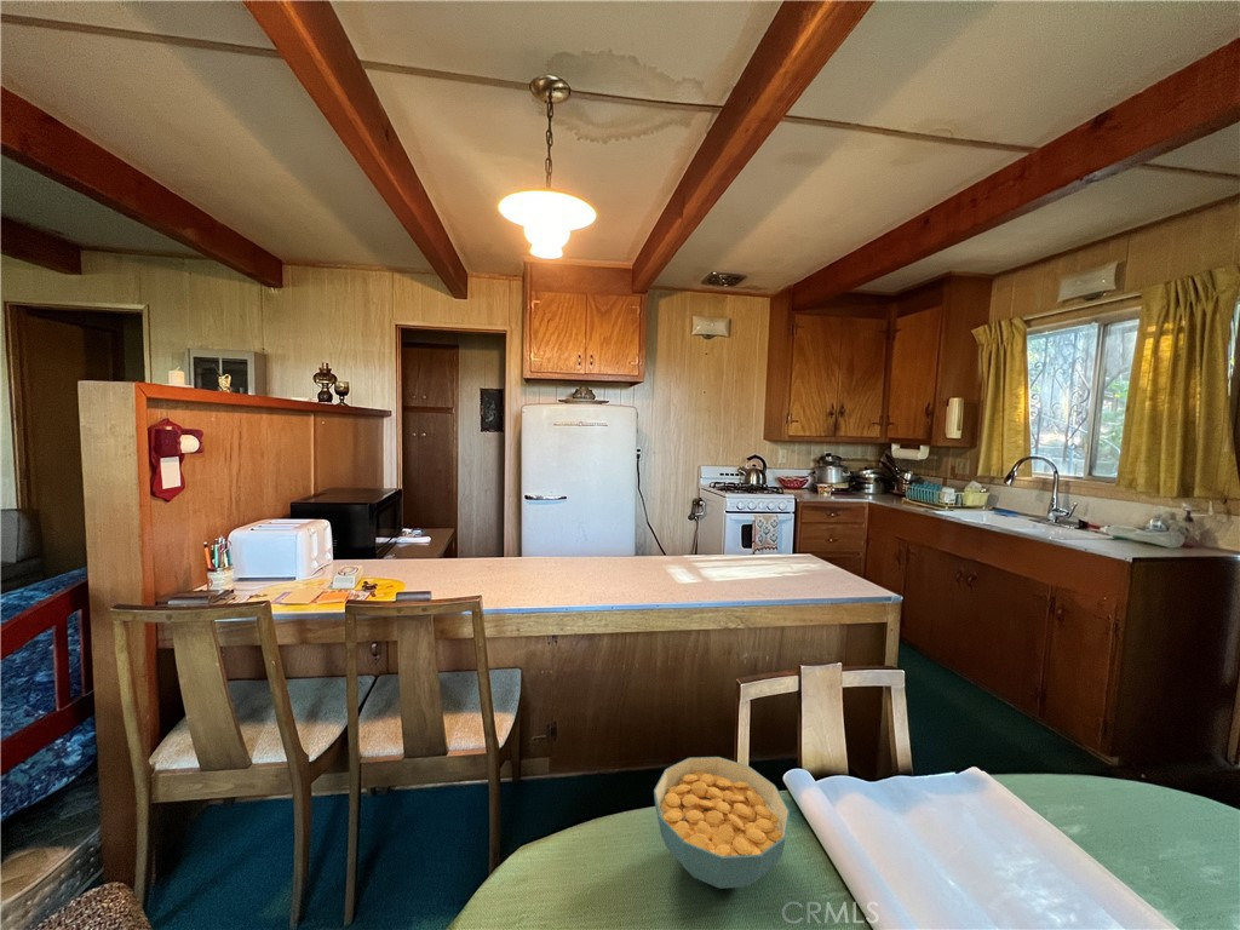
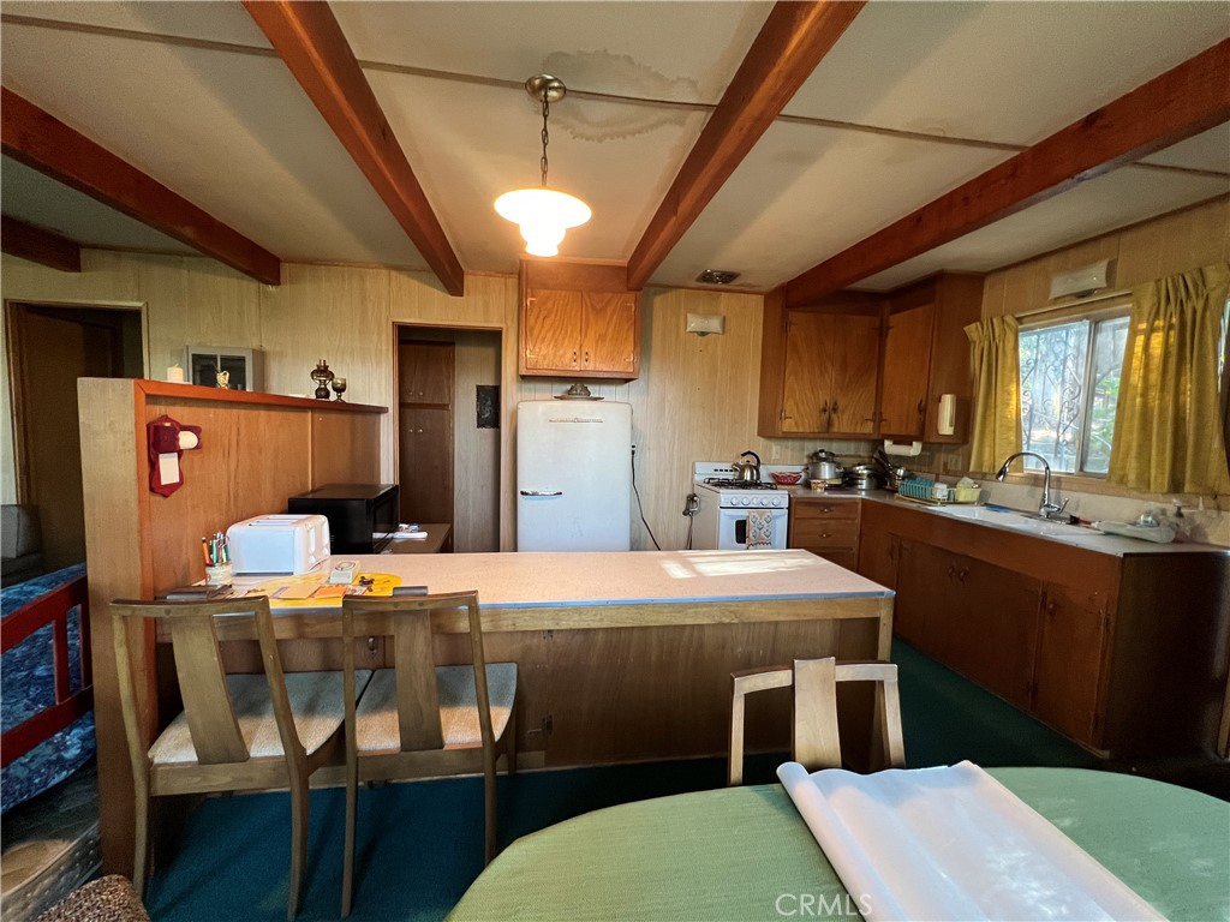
- cereal bowl (718, 831)
